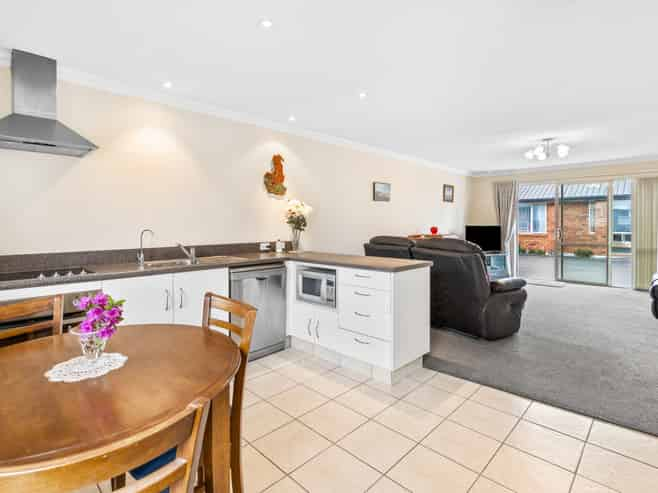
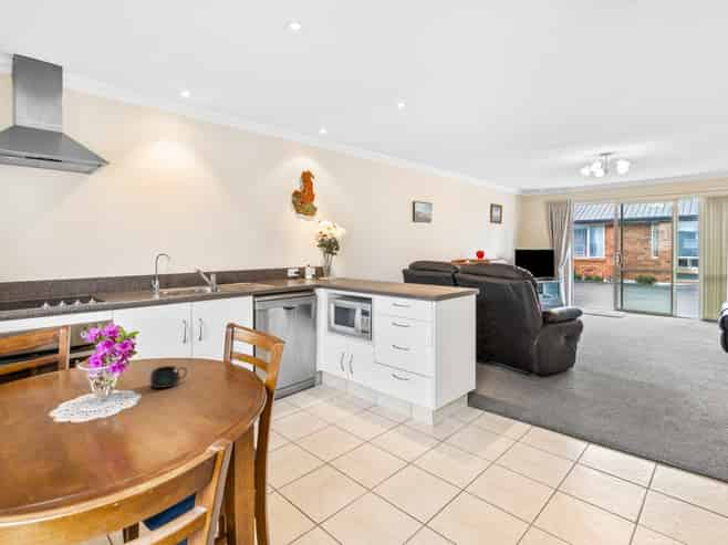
+ mug (168, 376)
